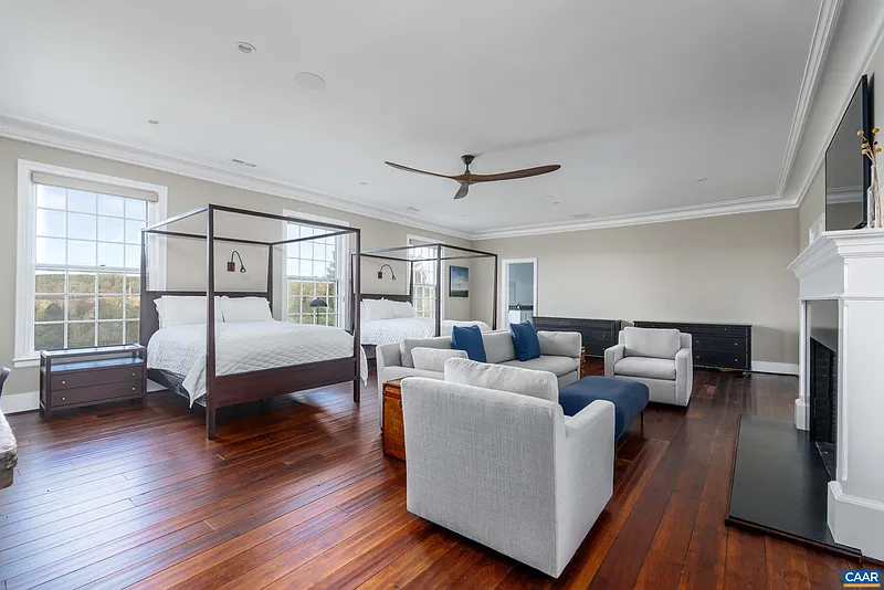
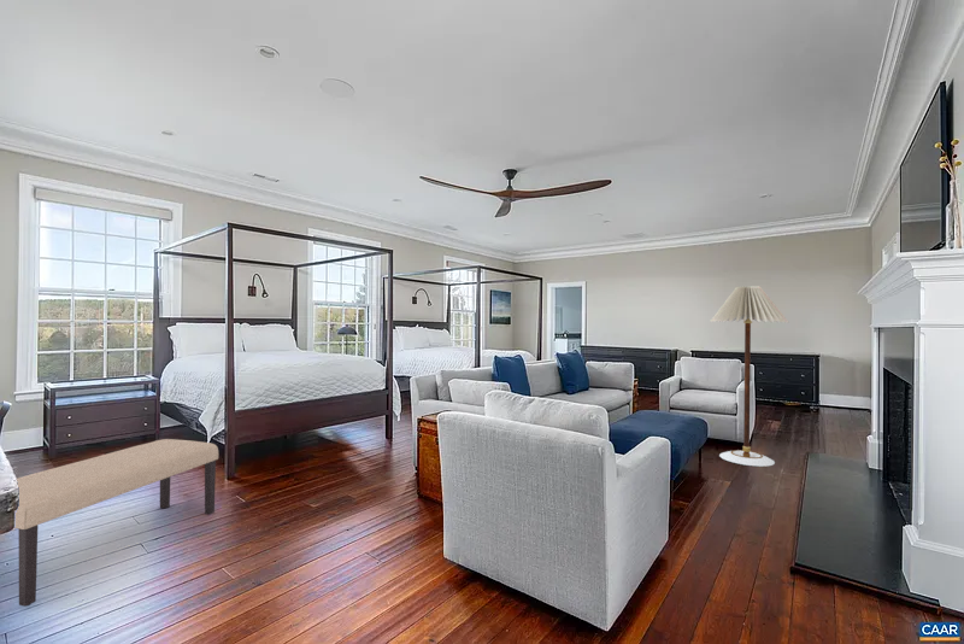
+ floor lamp (747, 373)
+ bench (108, 498)
